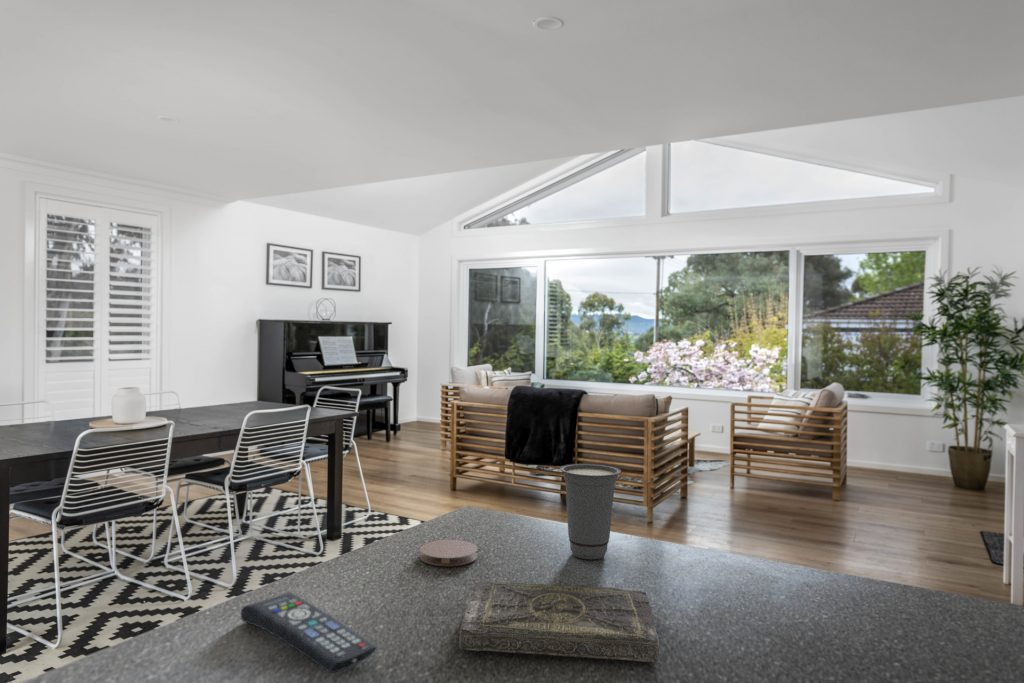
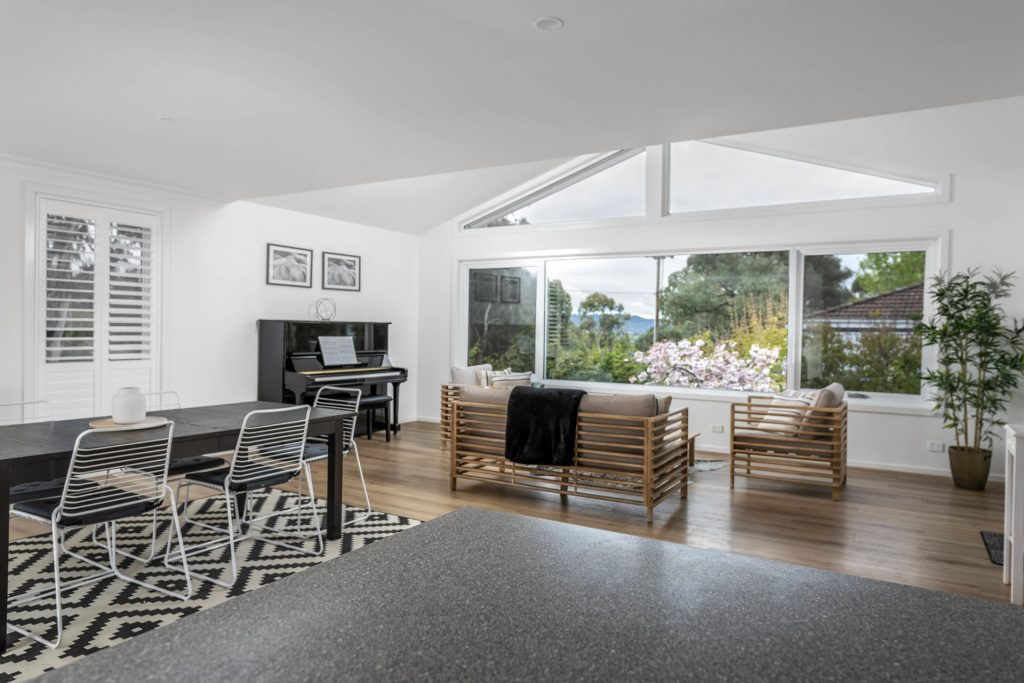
- coaster (448, 552)
- book (558, 616)
- cup (589, 511)
- remote control (303, 628)
